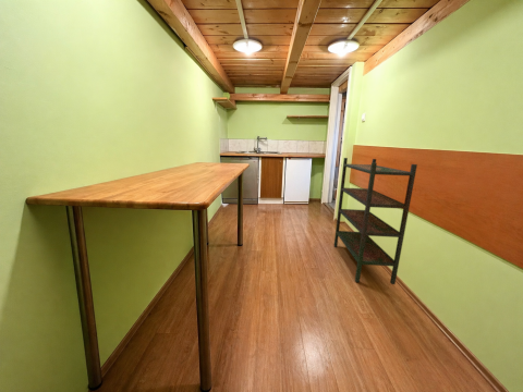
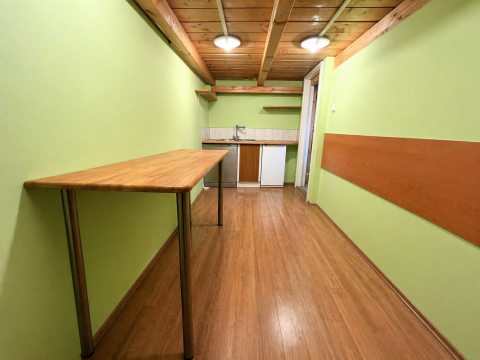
- bookshelf (366, 213)
